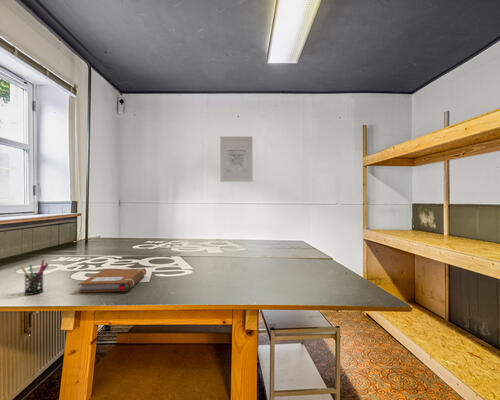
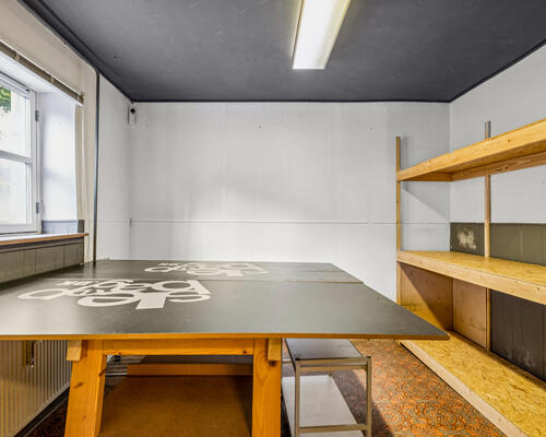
- notebook (115, 279)
- wall art (236, 159)
- pen holder (34, 276)
